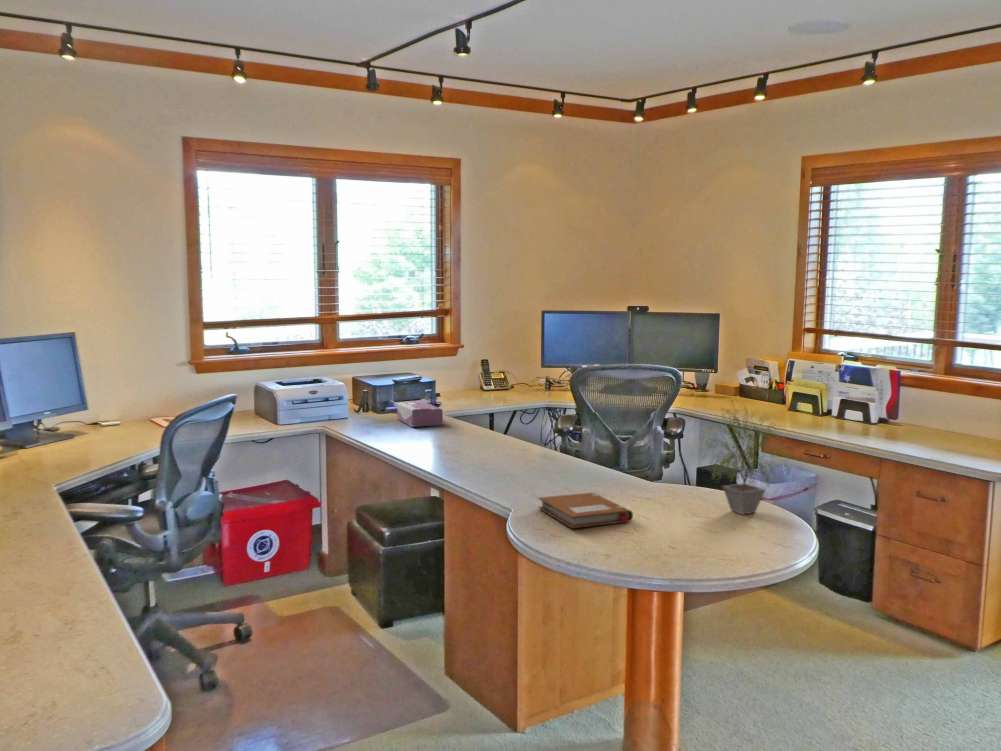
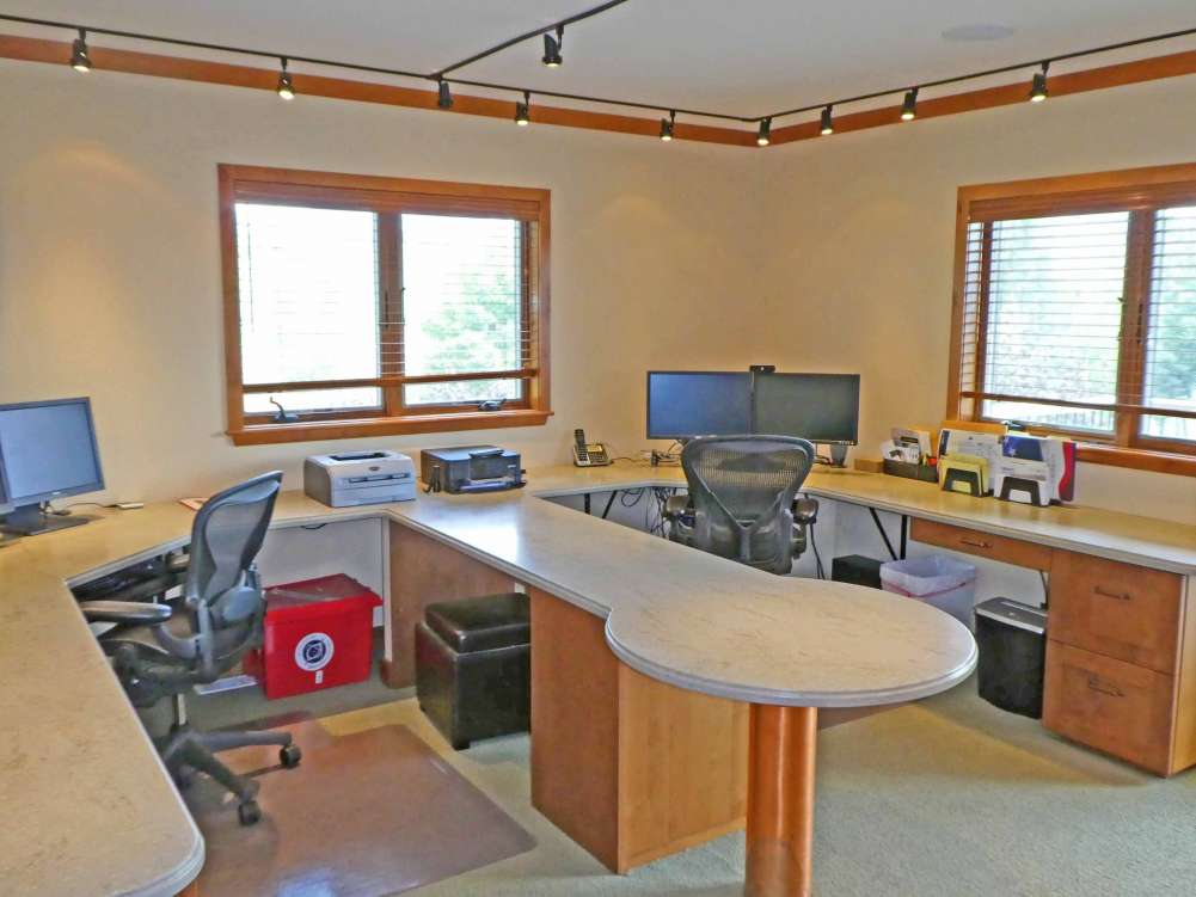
- potted plant (744, 457)
- tissue box (419, 413)
- notebook (585, 509)
